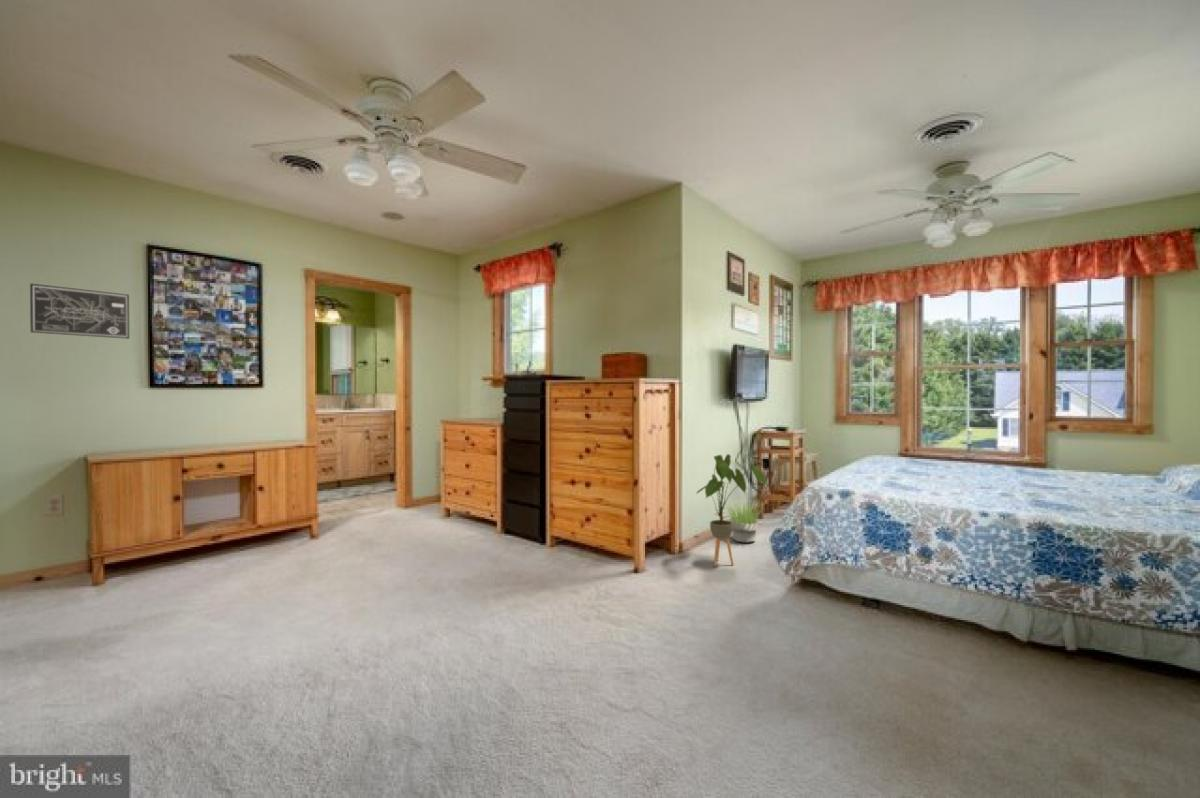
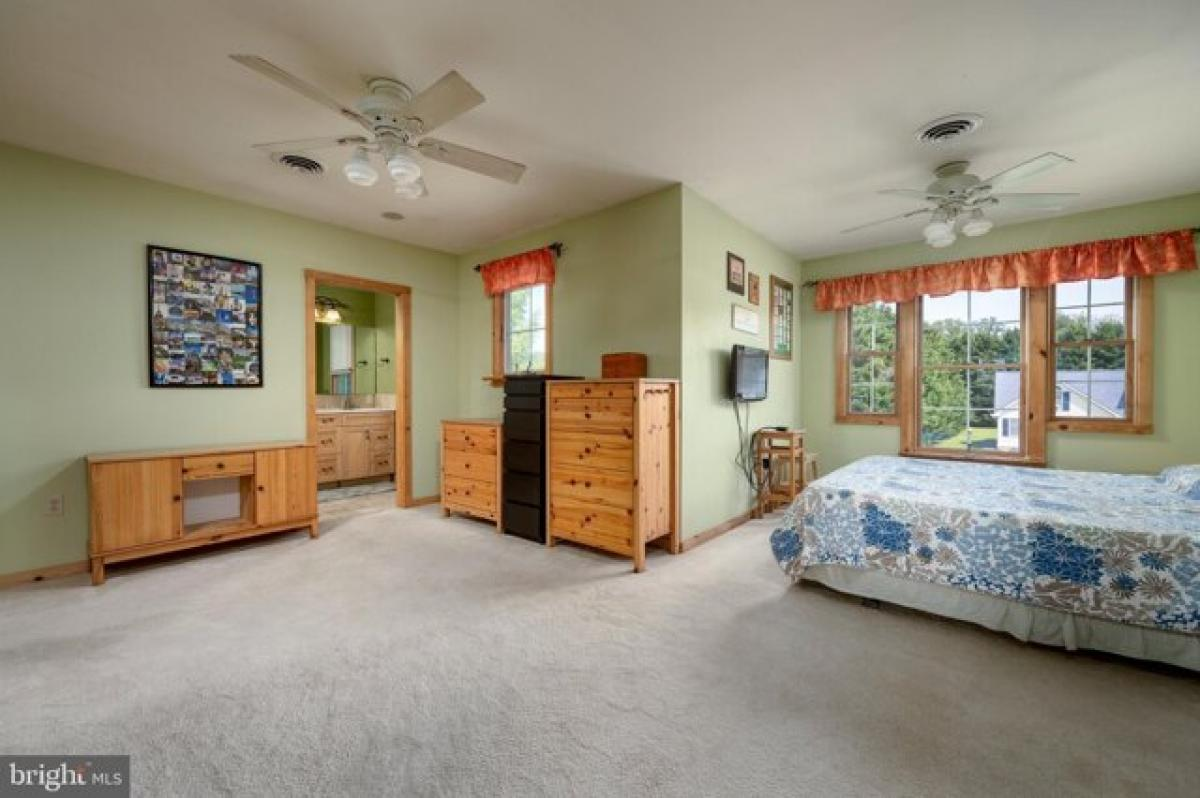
- potted plant (744, 521)
- house plant (723, 507)
- wall art (82, 312)
